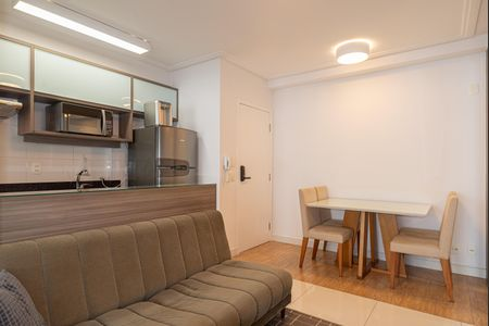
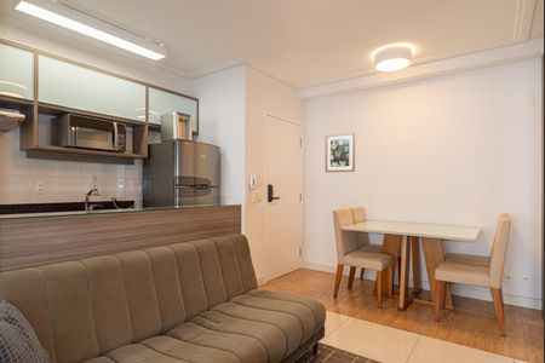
+ wall art (339, 152)
